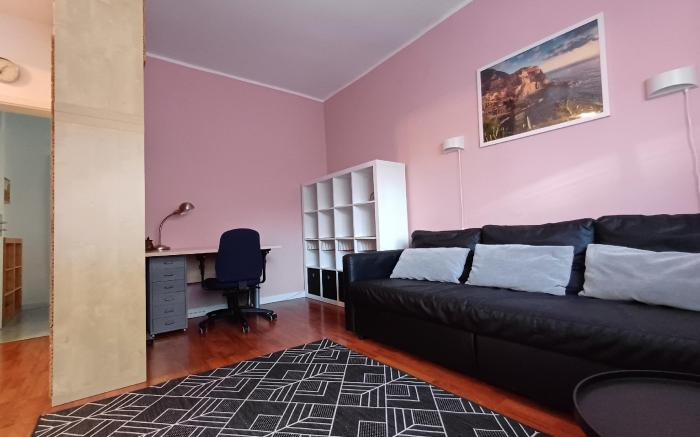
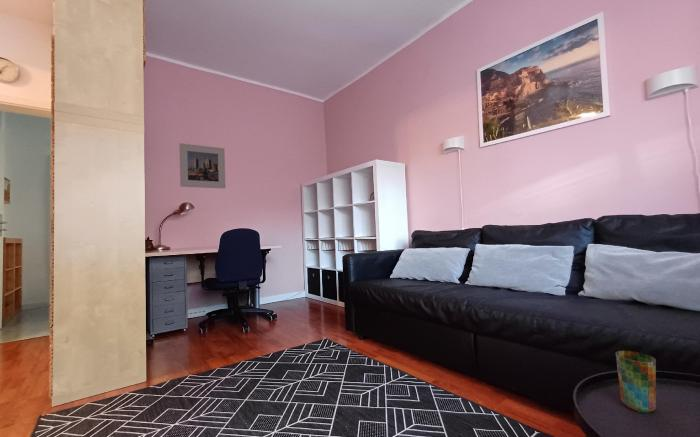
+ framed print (203, 166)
+ cup (636, 381)
